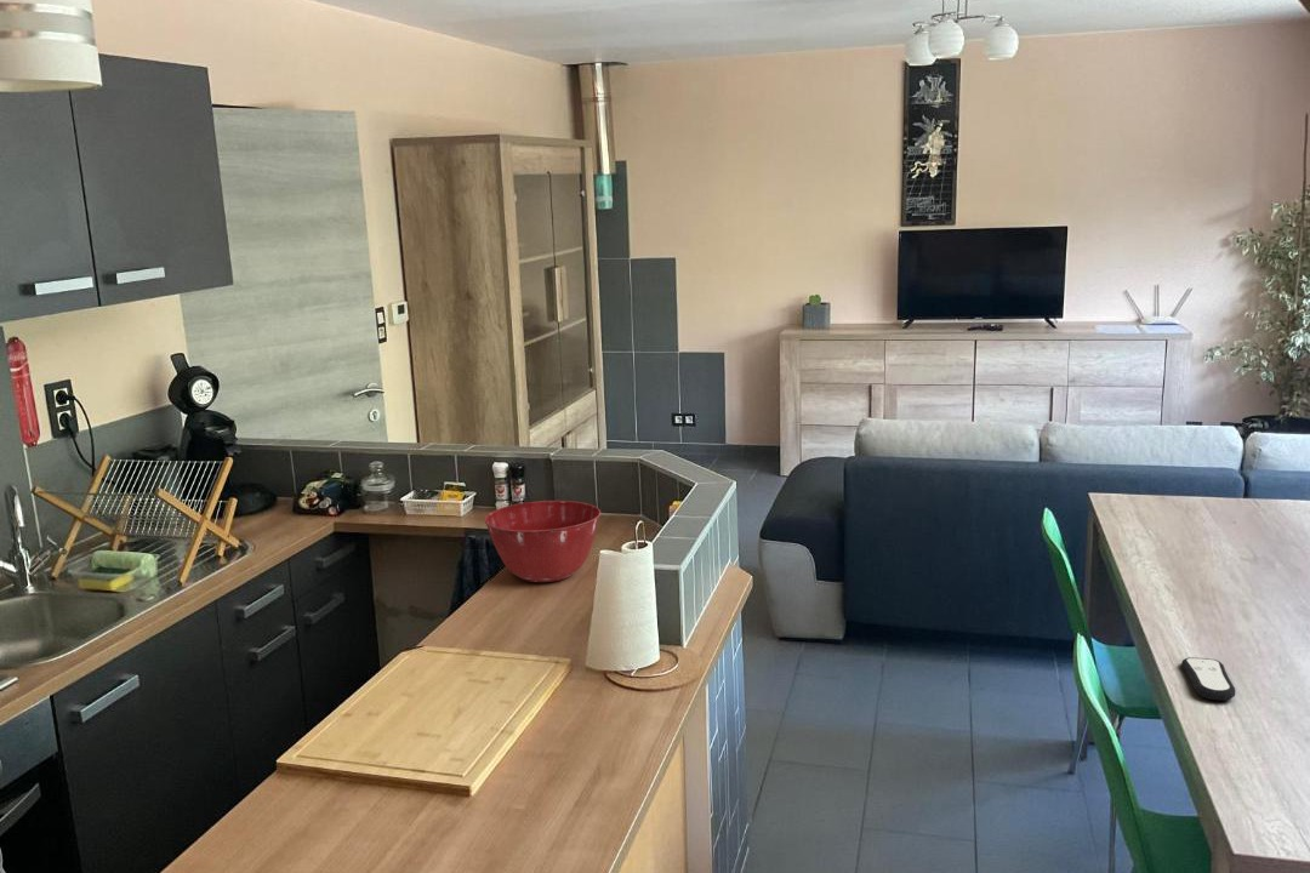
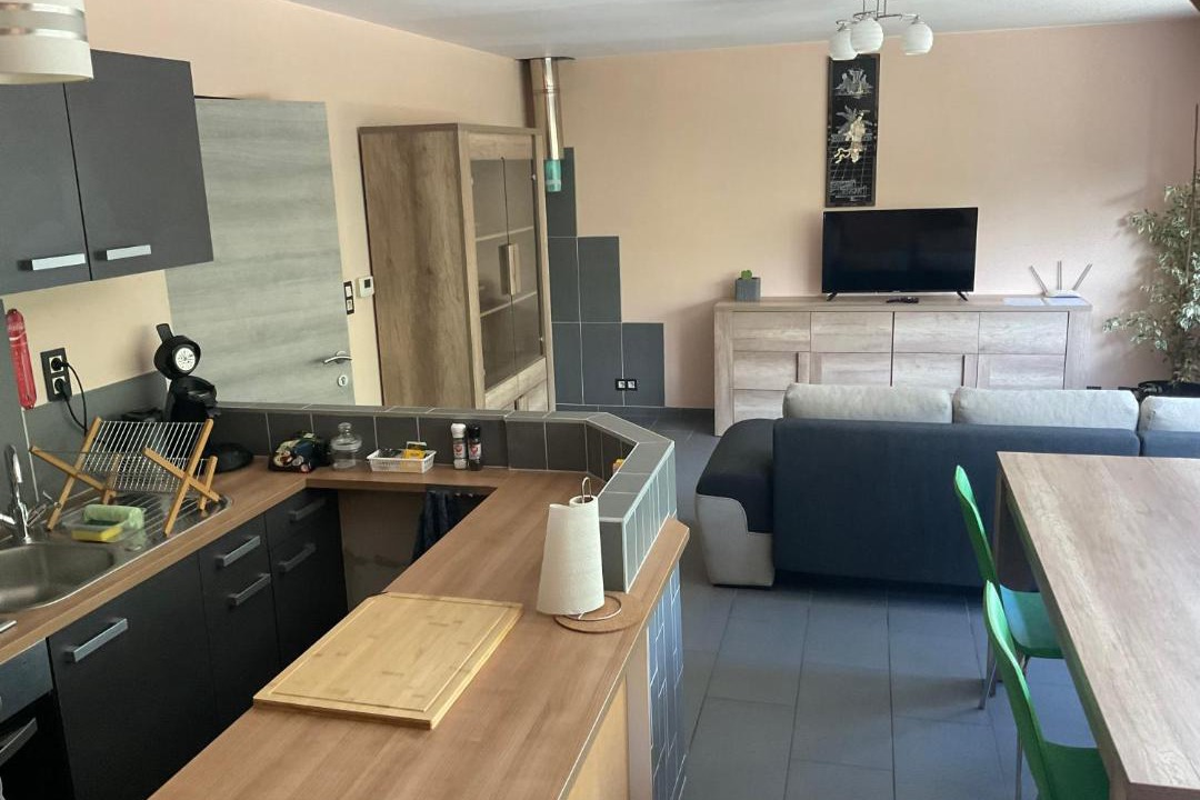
- remote control (1208, 678)
- mixing bowl (545, 543)
